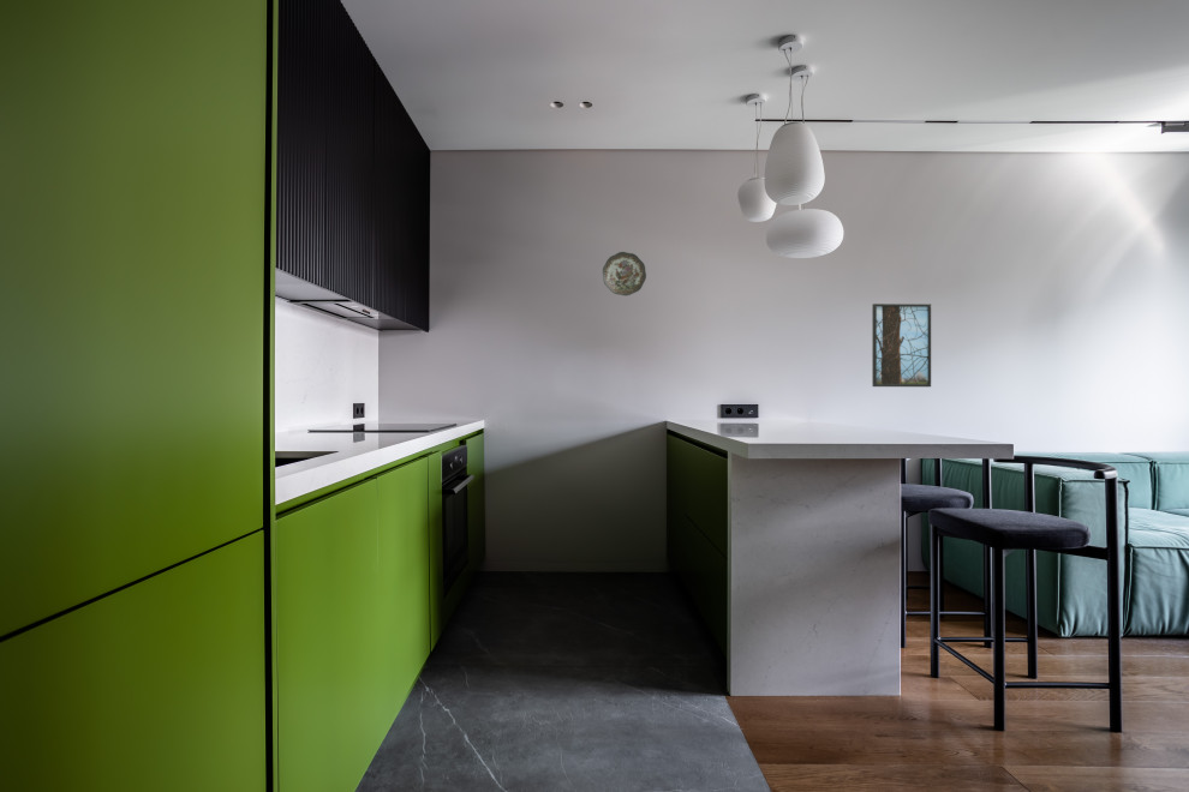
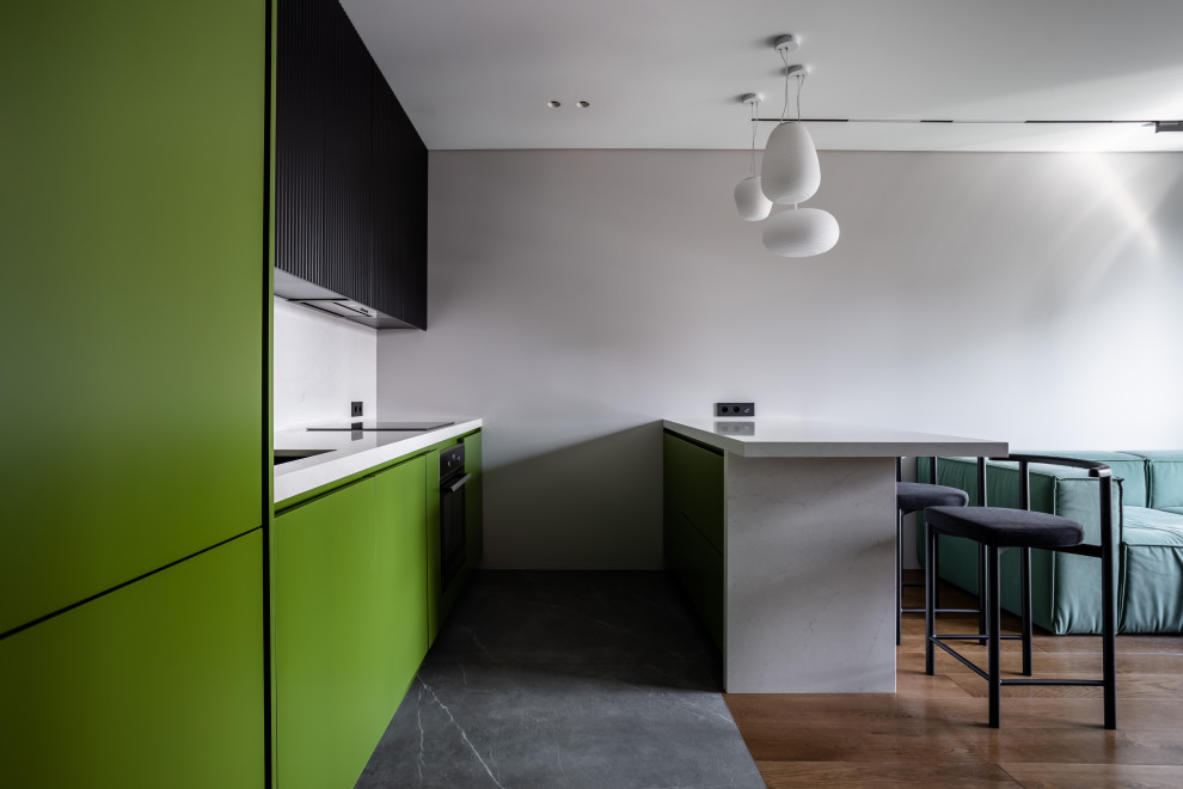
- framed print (901, 344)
- decorative plate (623, 274)
